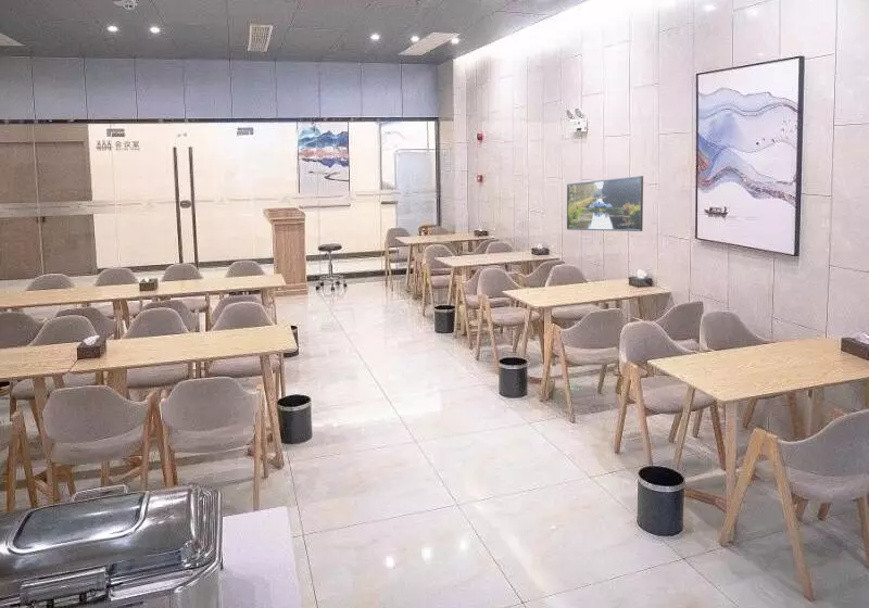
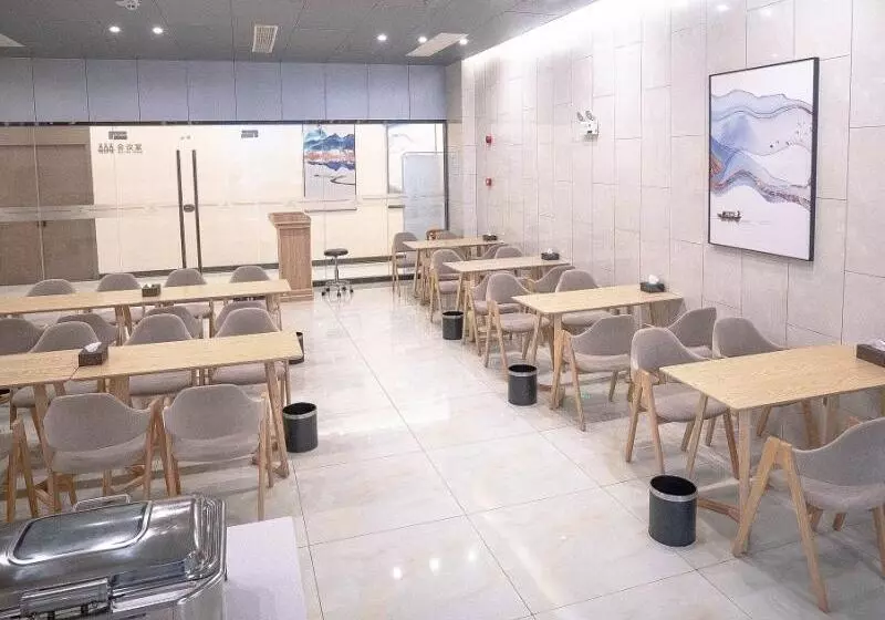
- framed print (601, 205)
